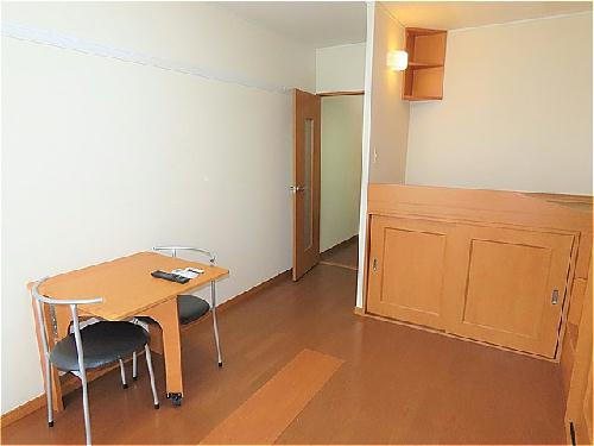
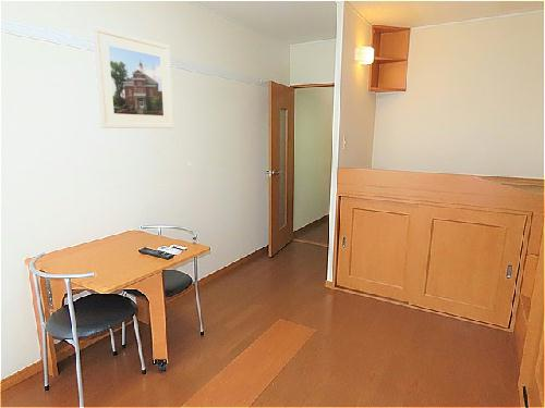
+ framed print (137, 83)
